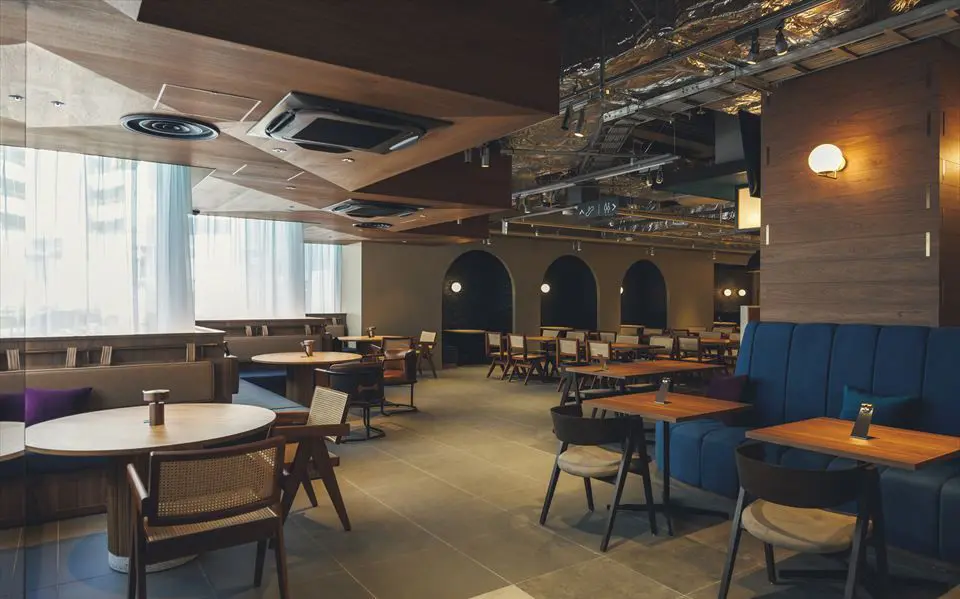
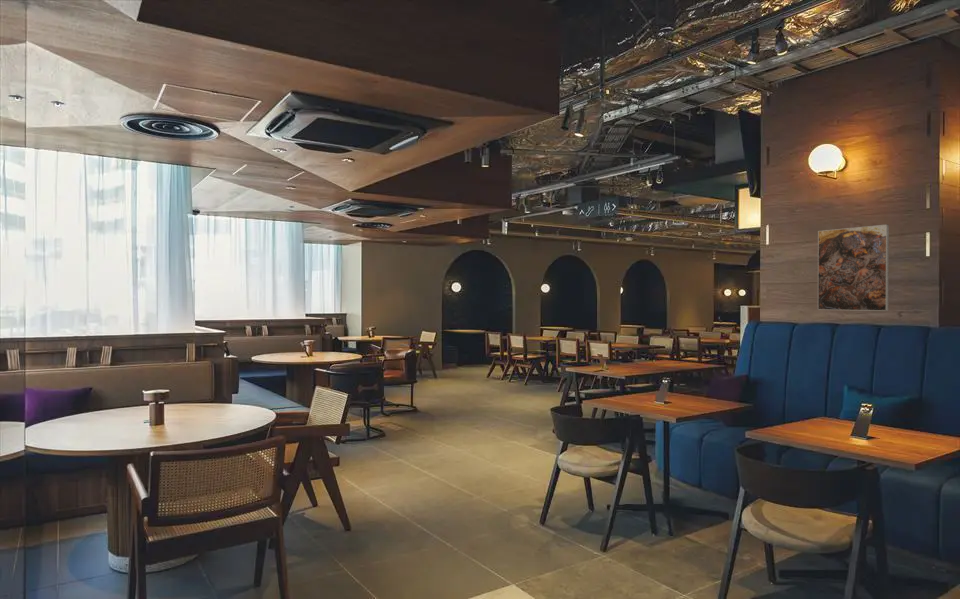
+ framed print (851, 269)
